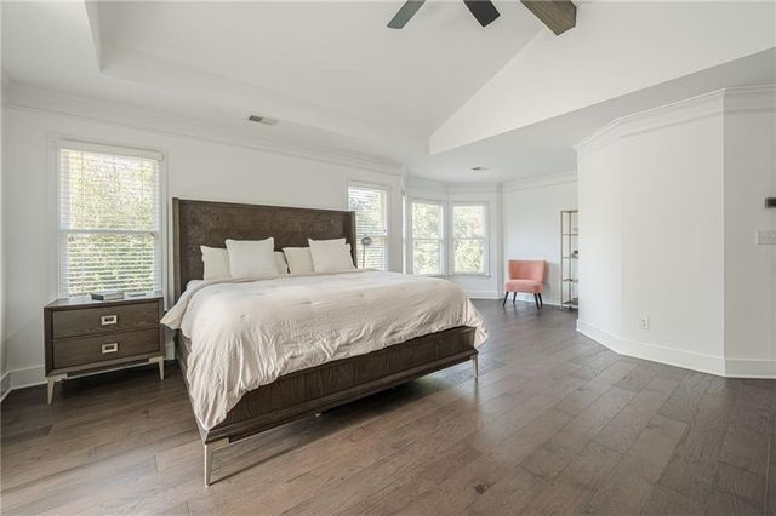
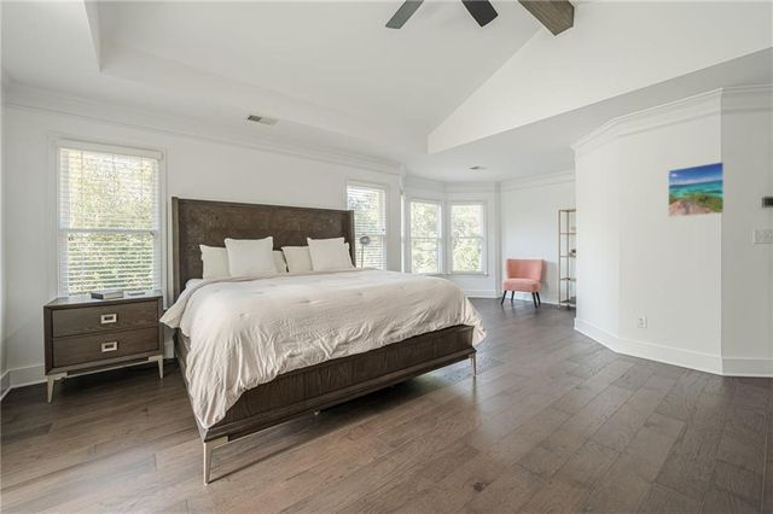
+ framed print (694, 191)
